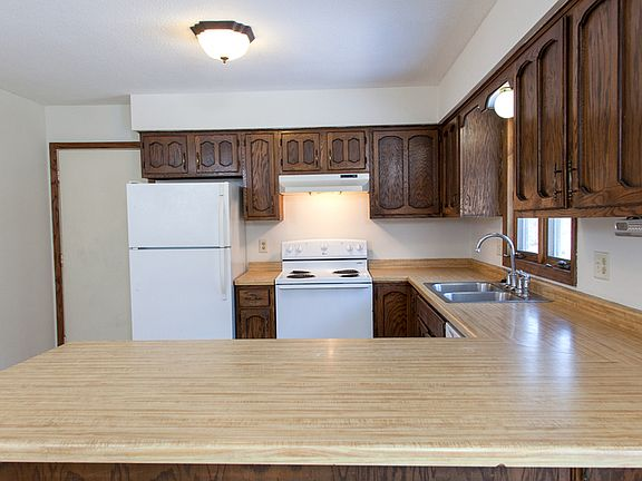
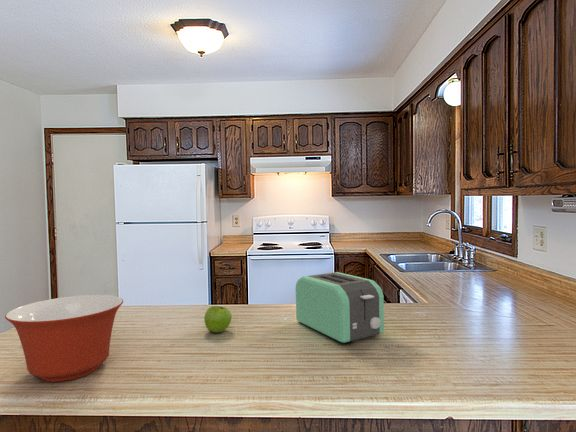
+ fruit (218, 318)
+ toaster (336, 303)
+ mixing bowl (69, 338)
